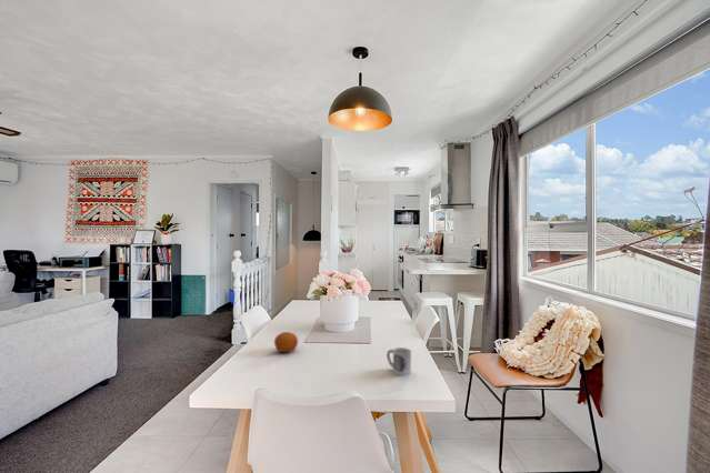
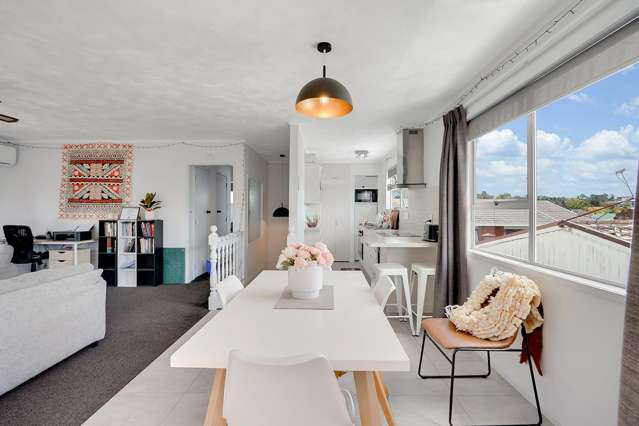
- cup (398, 360)
- fruit (286, 342)
